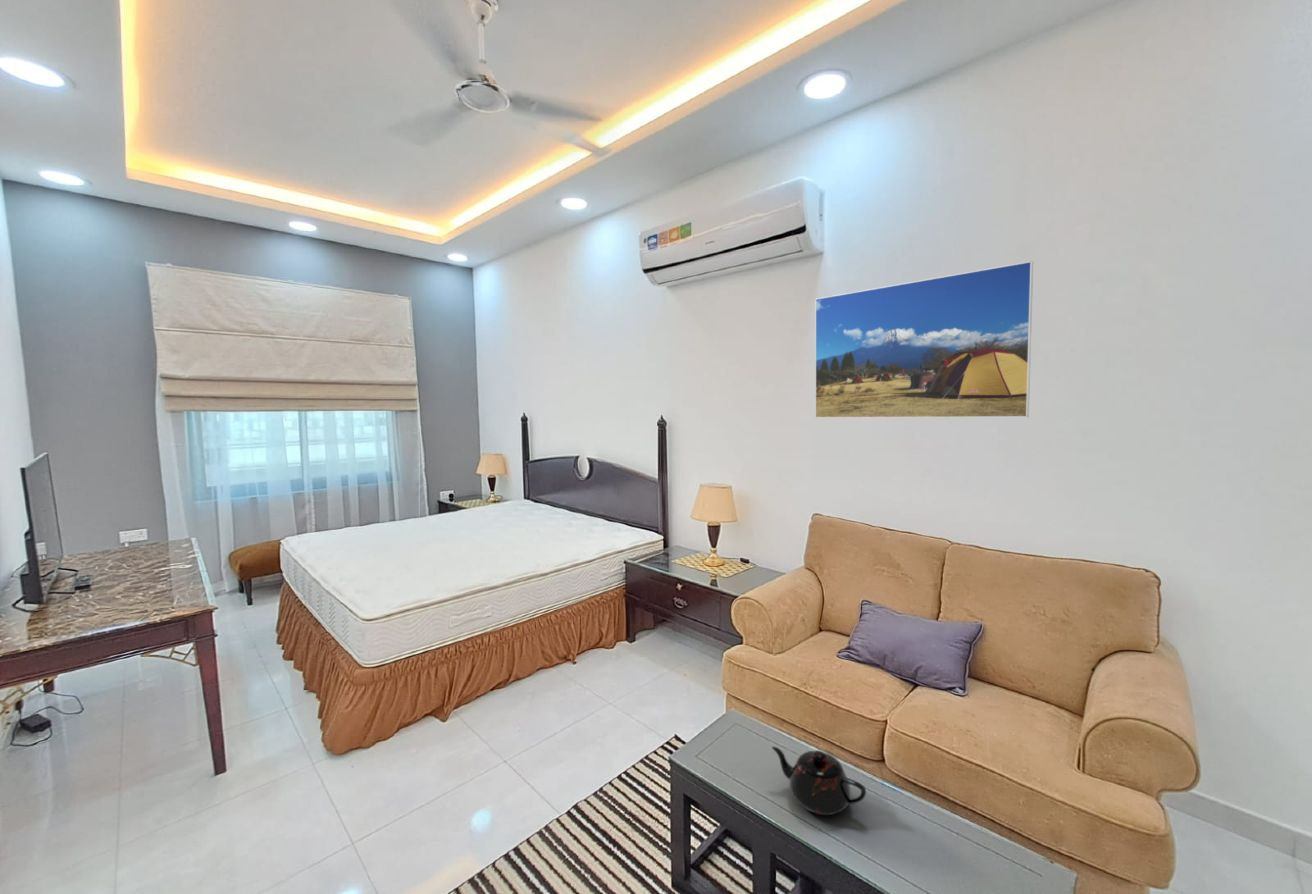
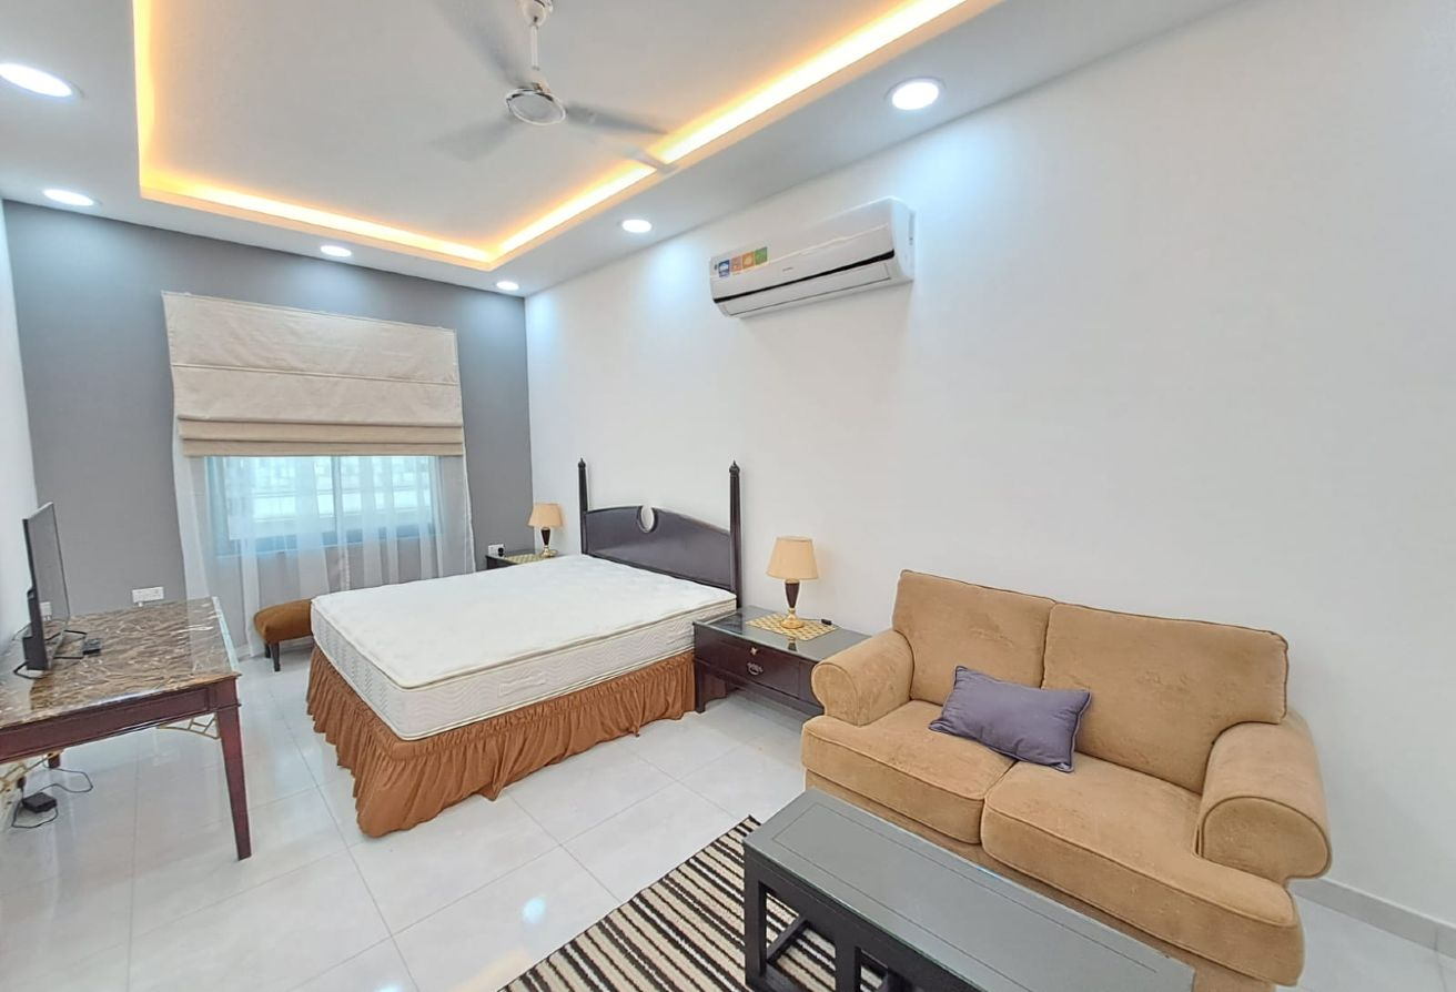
- teapot (816, 775)
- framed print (909, 350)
